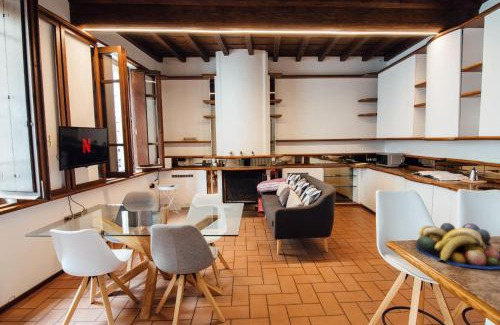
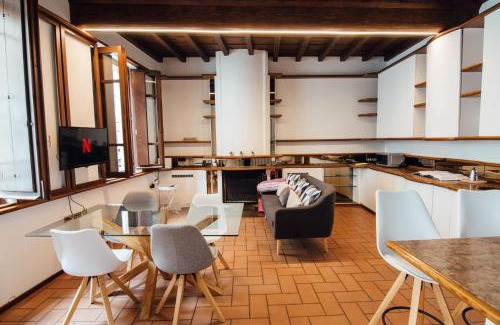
- fruit bowl (460, 239)
